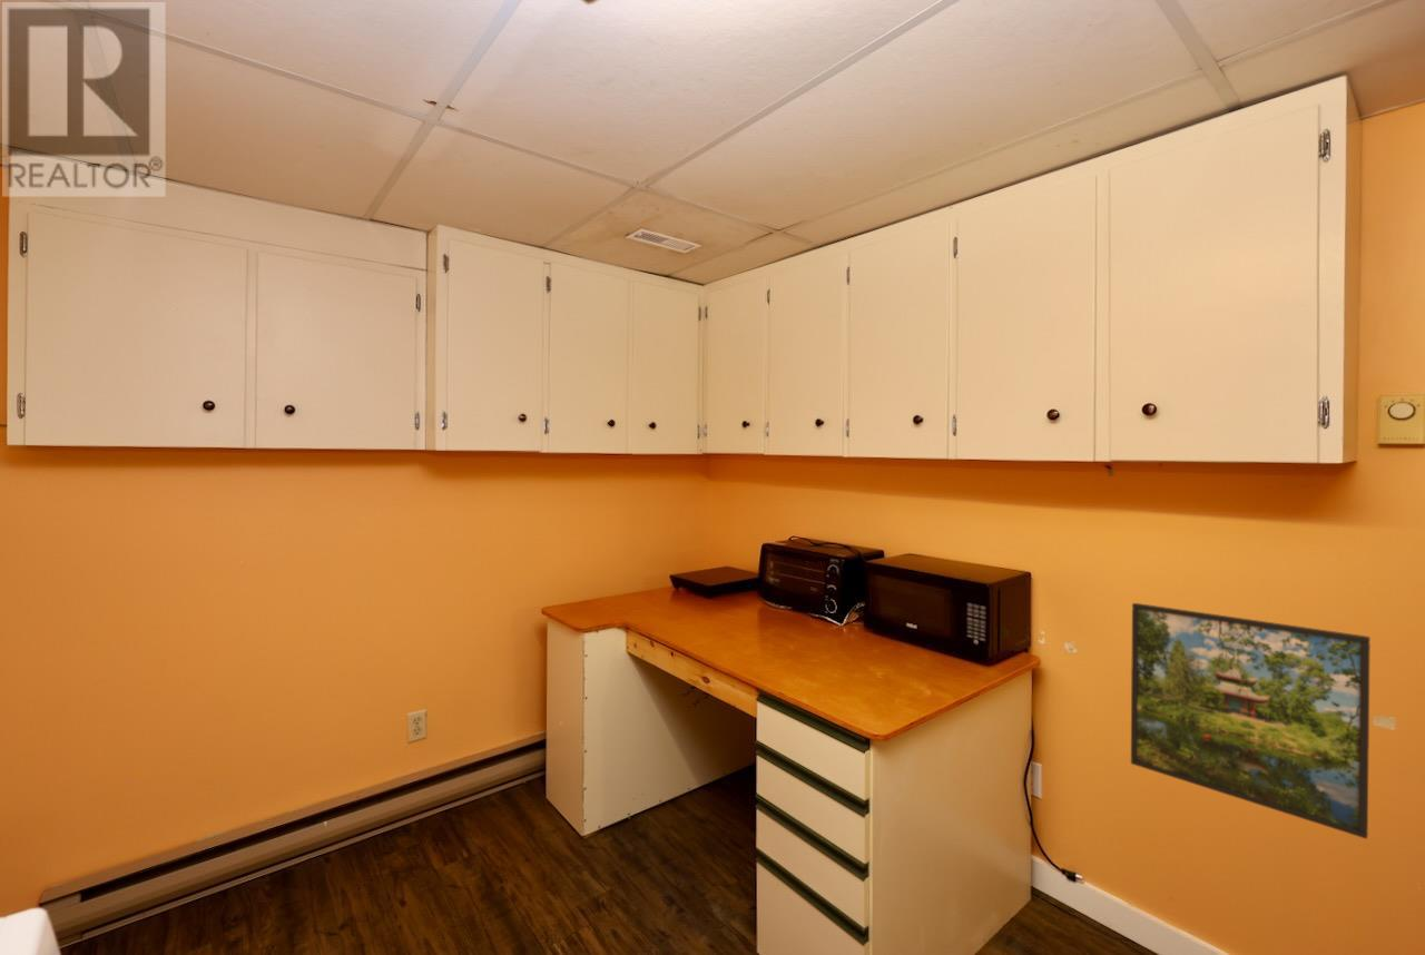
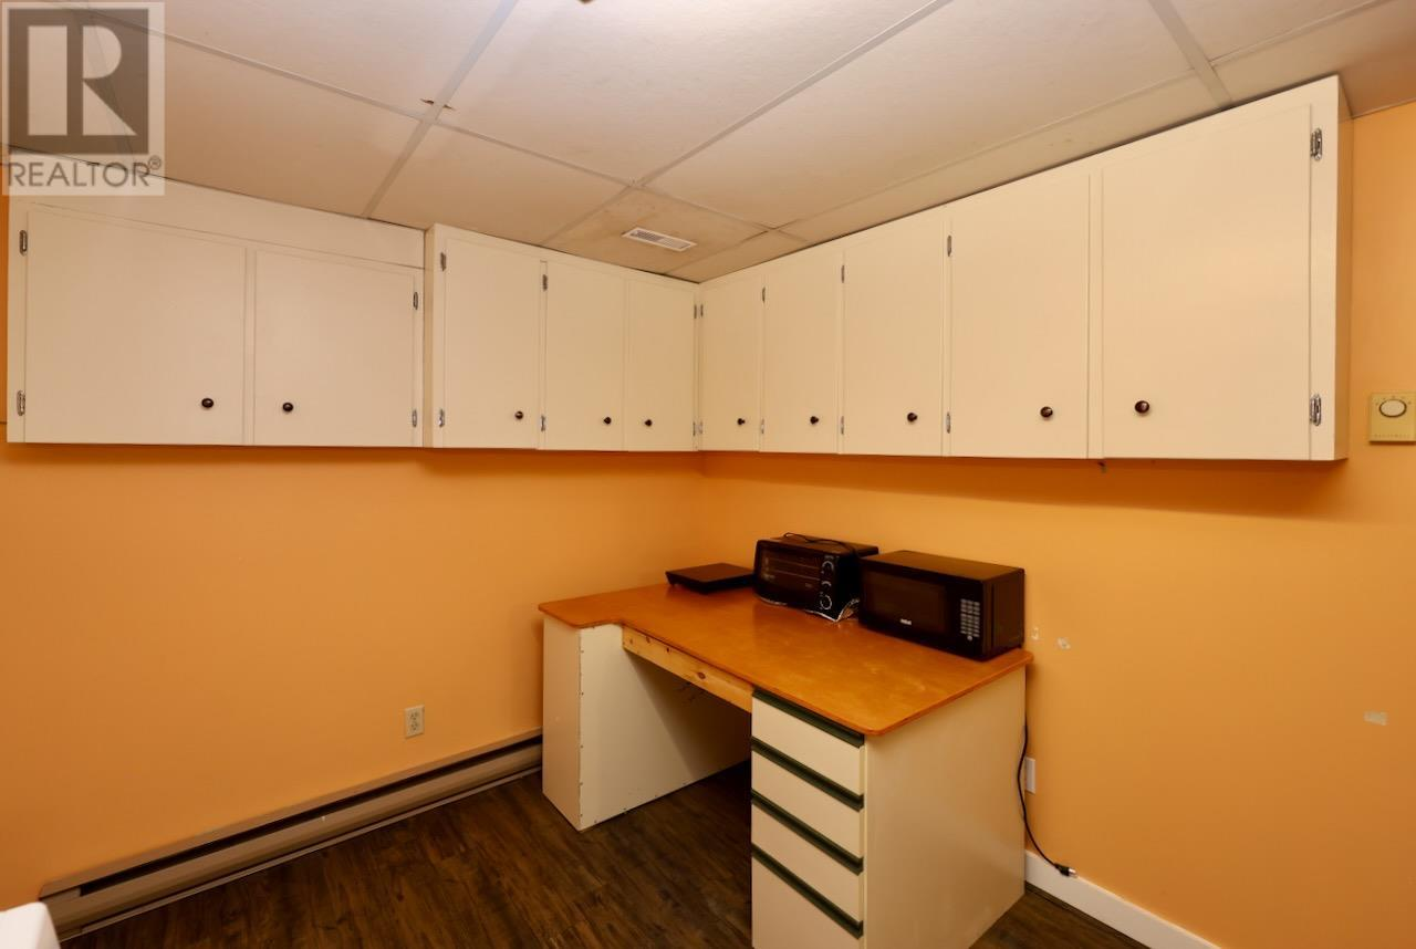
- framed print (1237, 707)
